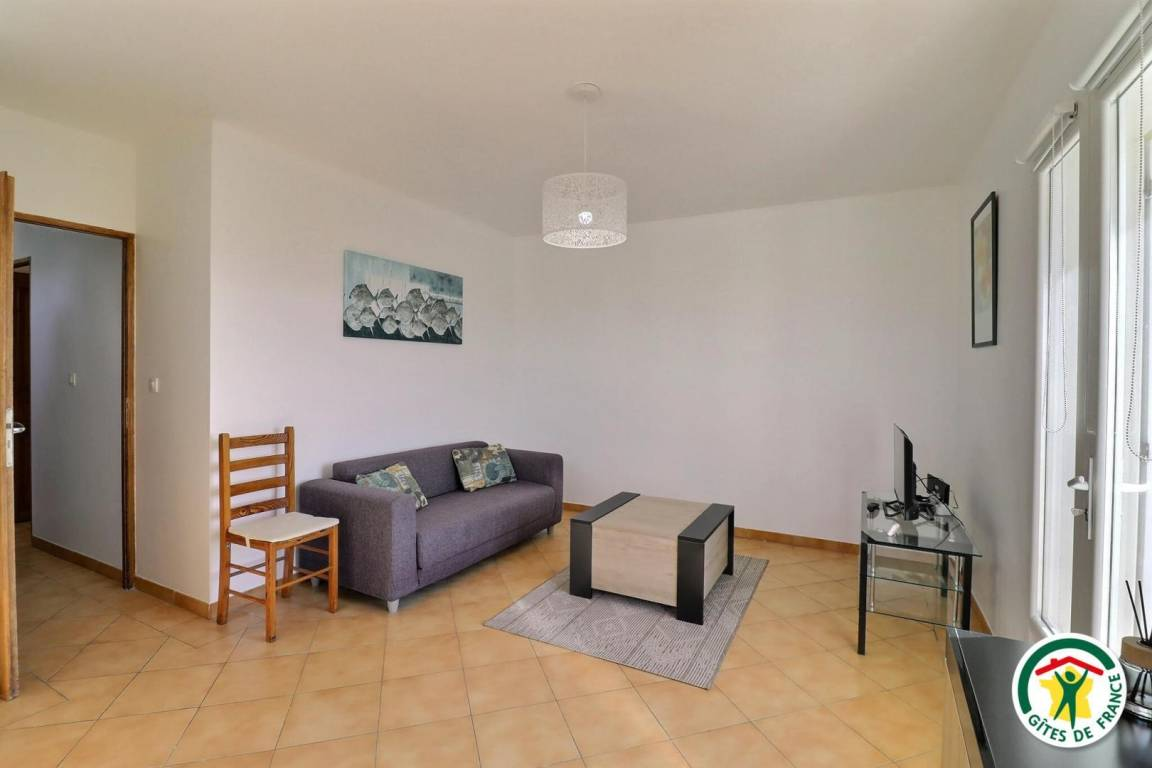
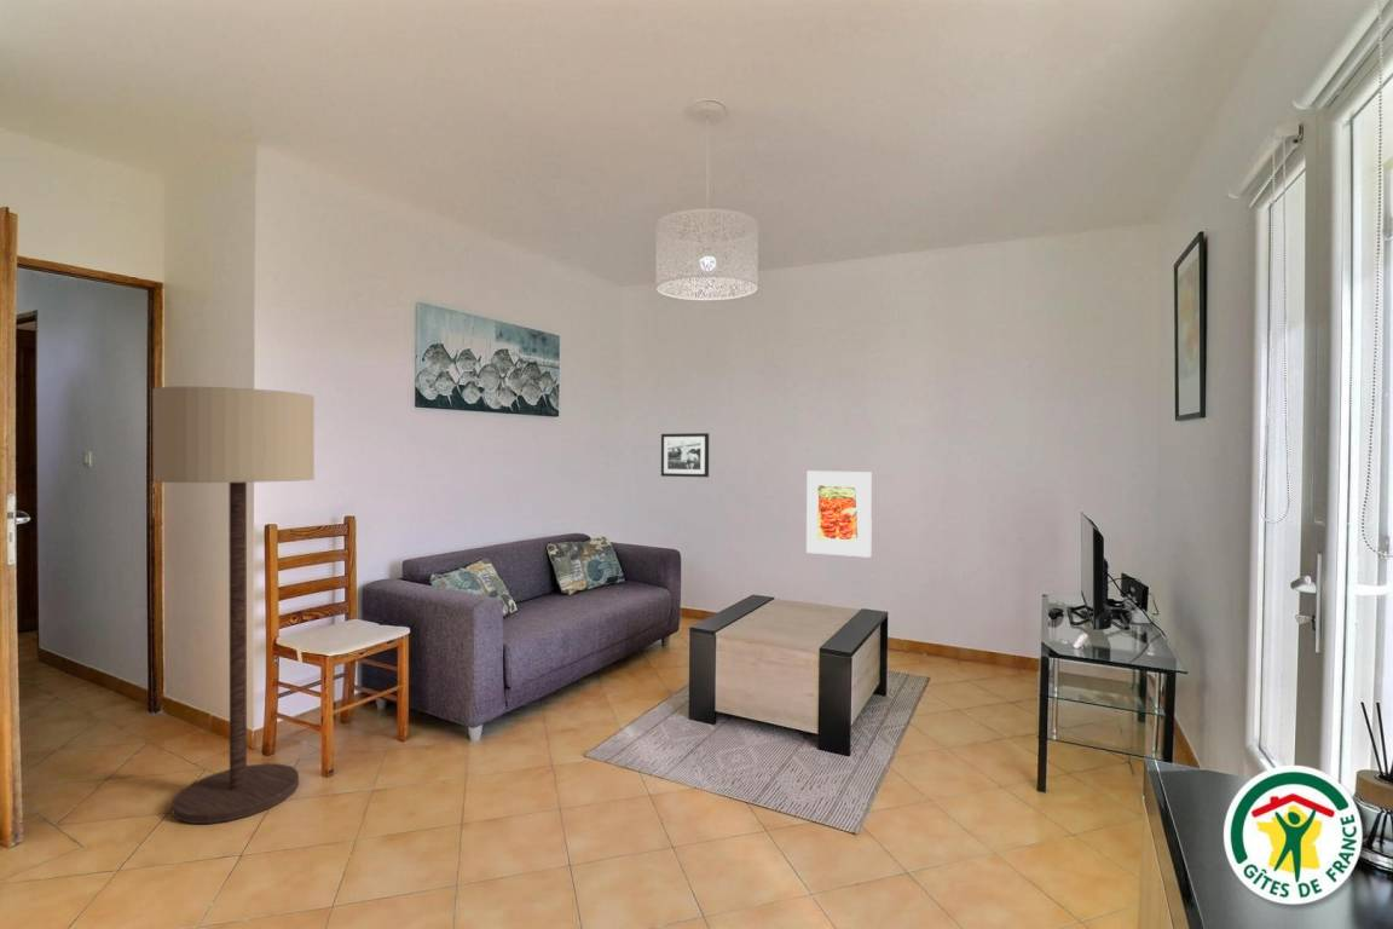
+ picture frame (684, 455)
+ floor lamp (237, 595)
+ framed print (838, 513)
